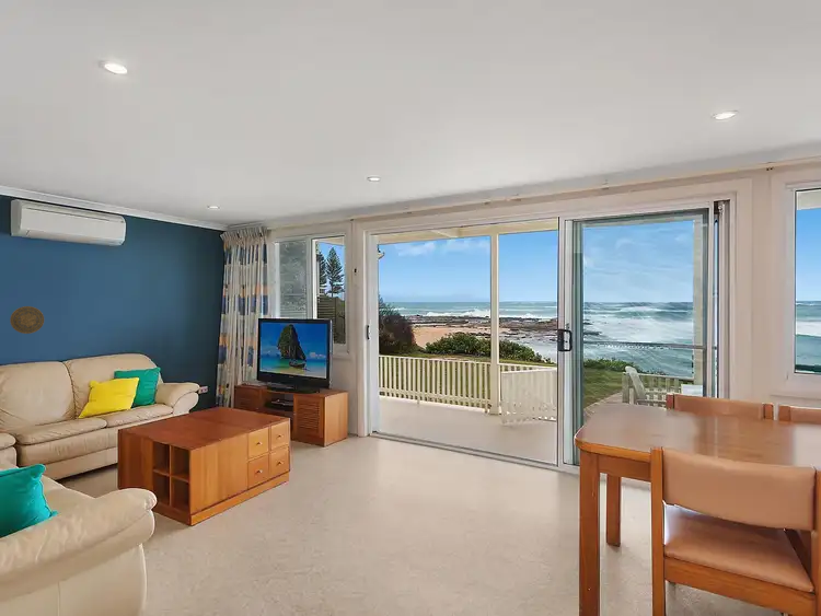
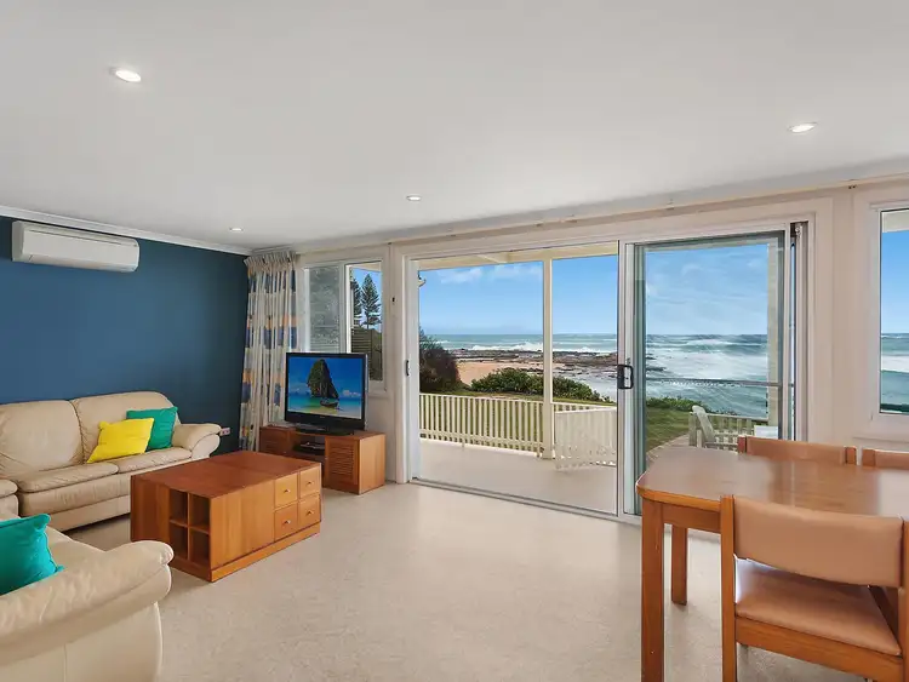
- decorative plate (27, 319)
